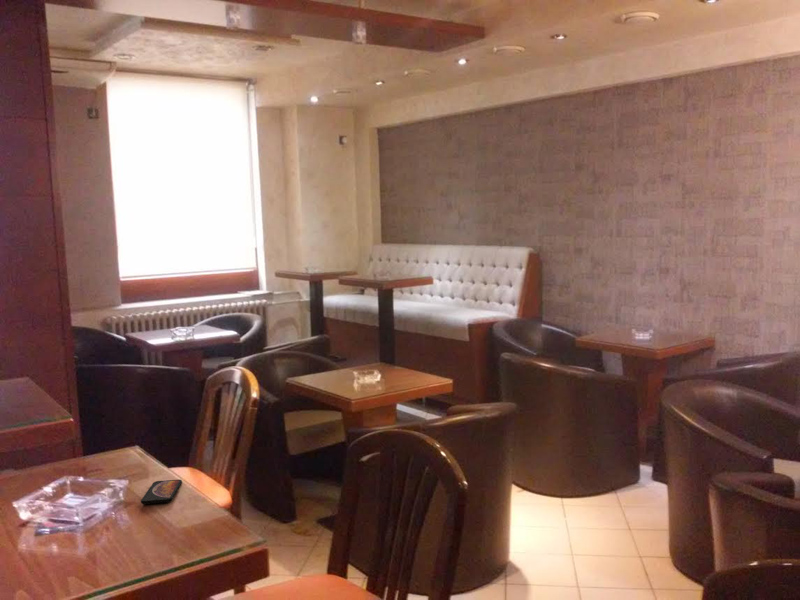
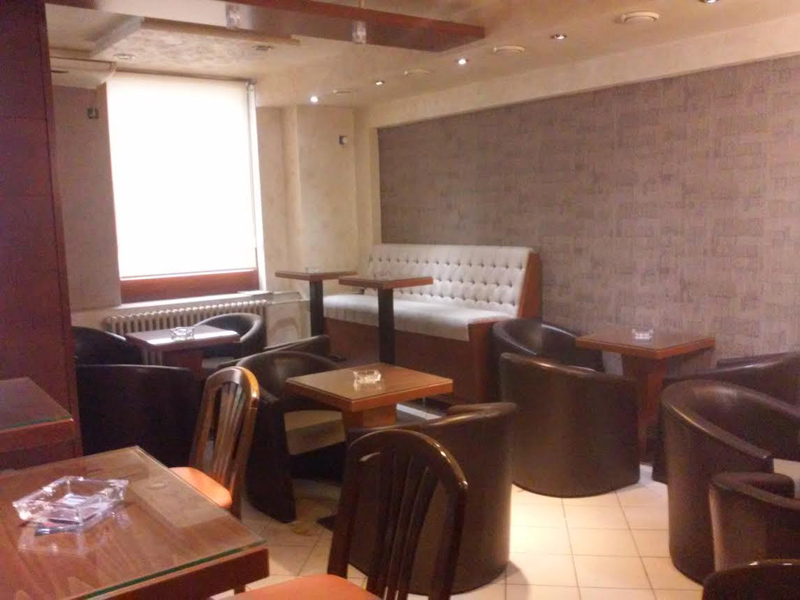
- smartphone (162, 491)
